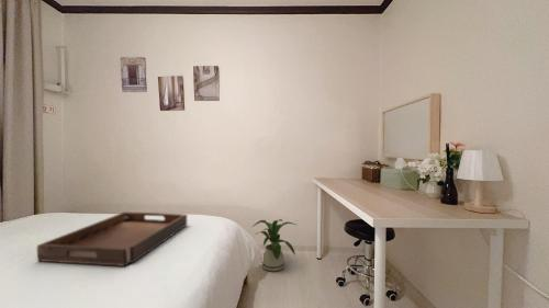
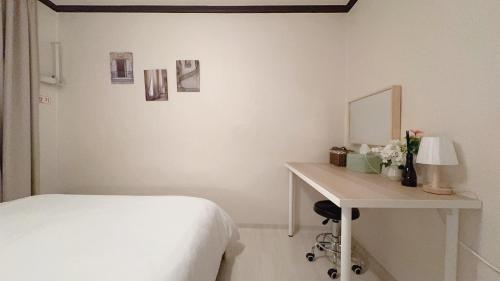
- serving tray (125, 232)
- house plant (274, 238)
